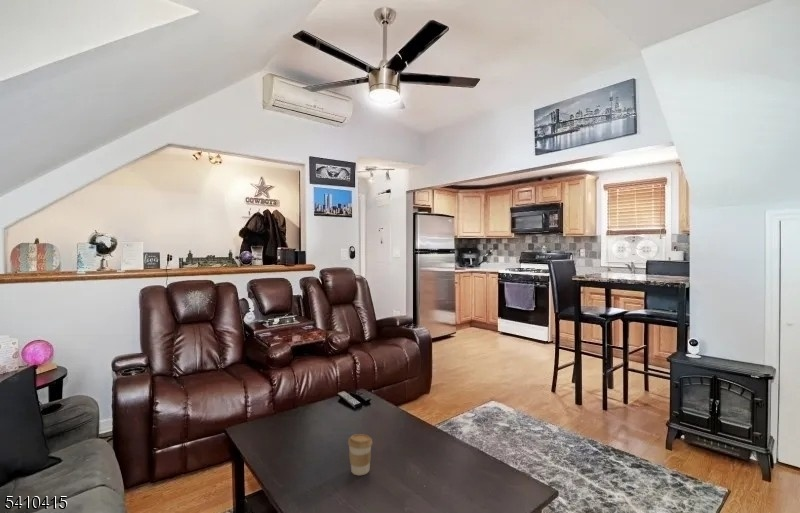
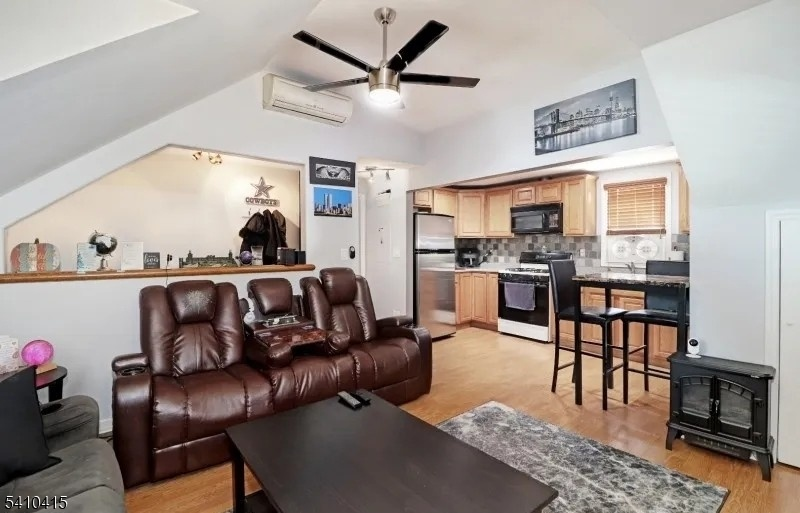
- coffee cup (360, 453)
